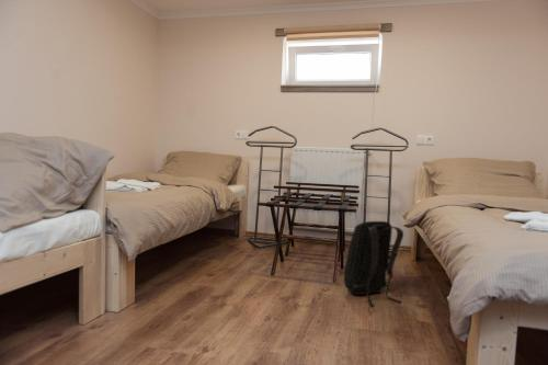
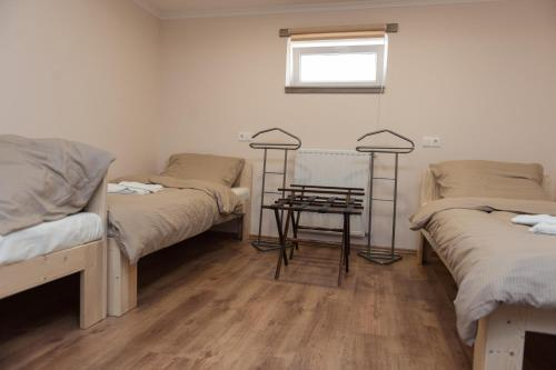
- backpack (372, 258)
